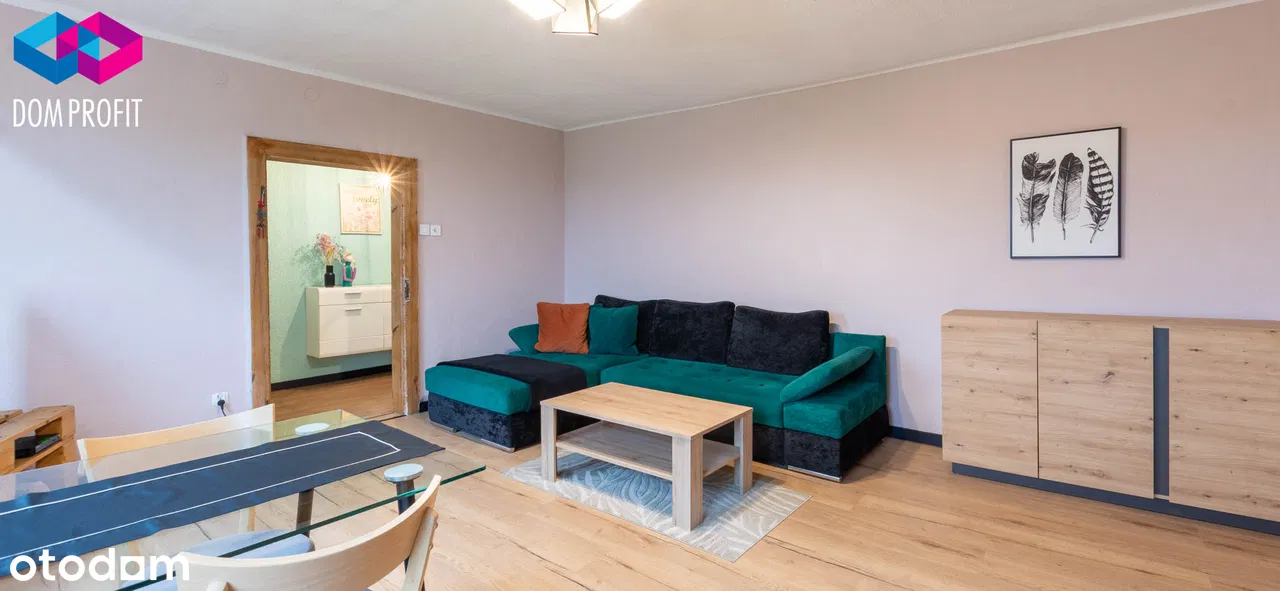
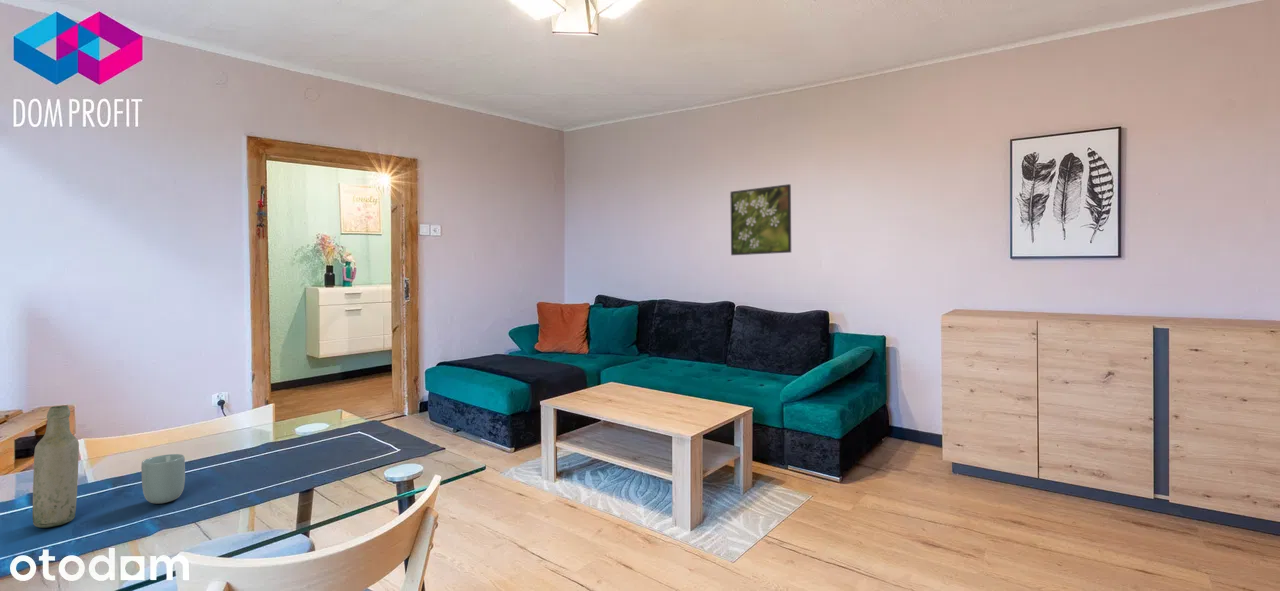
+ bottle (55, 464)
+ cup (163, 479)
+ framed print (759, 221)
